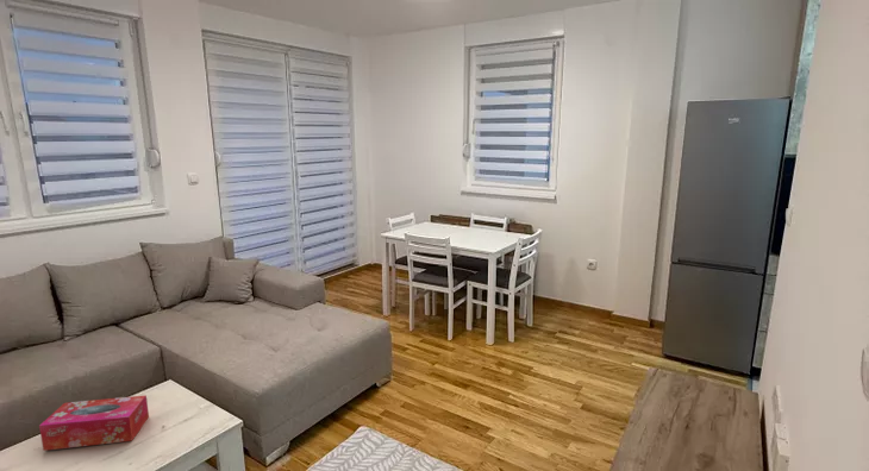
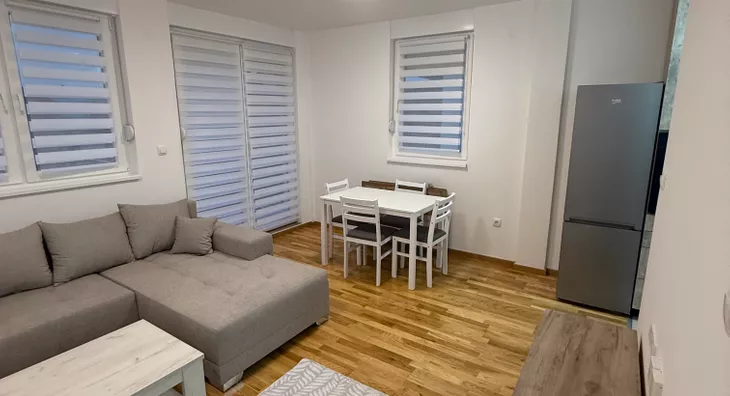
- tissue box (98, 421)
